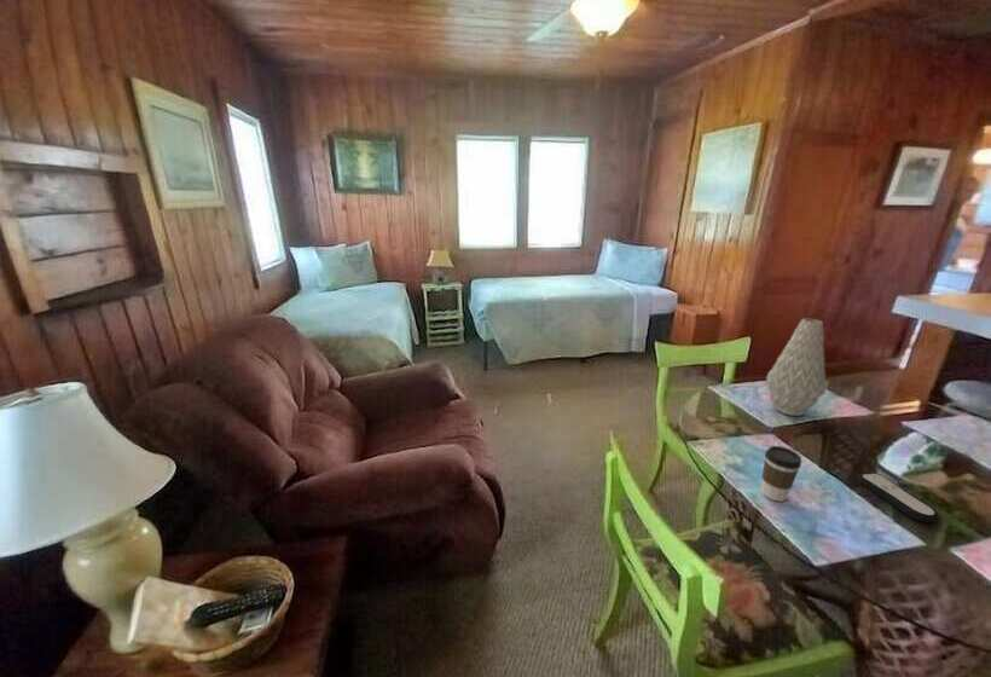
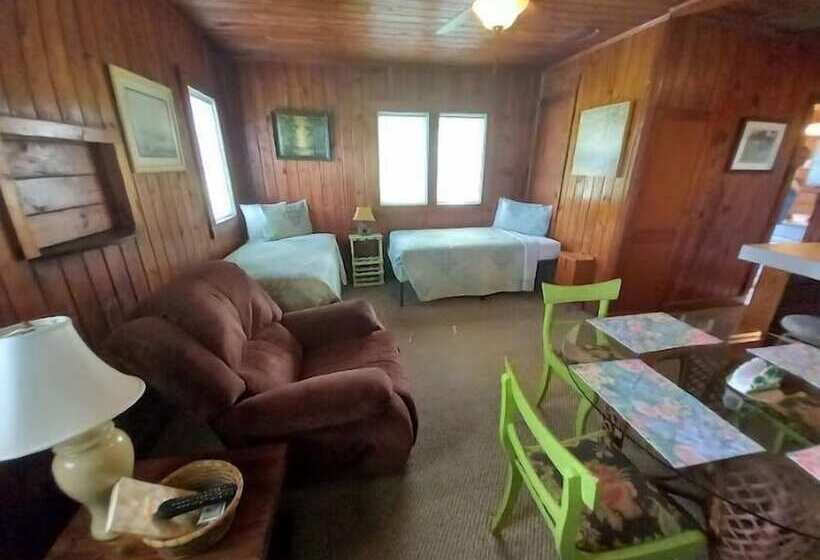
- remote control (896, 494)
- vase (799, 366)
- coffee cup (778, 474)
